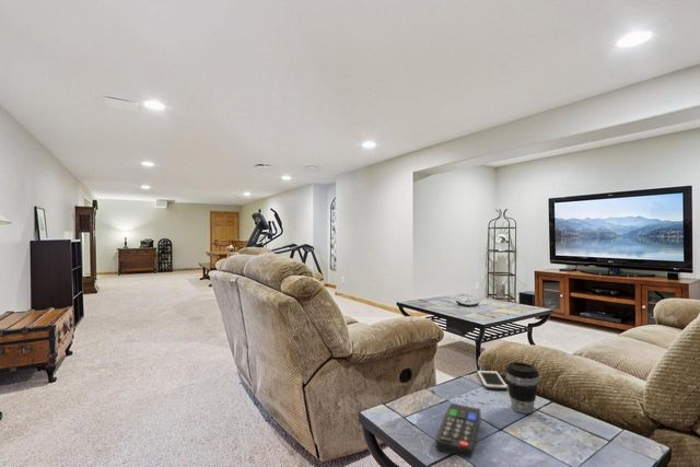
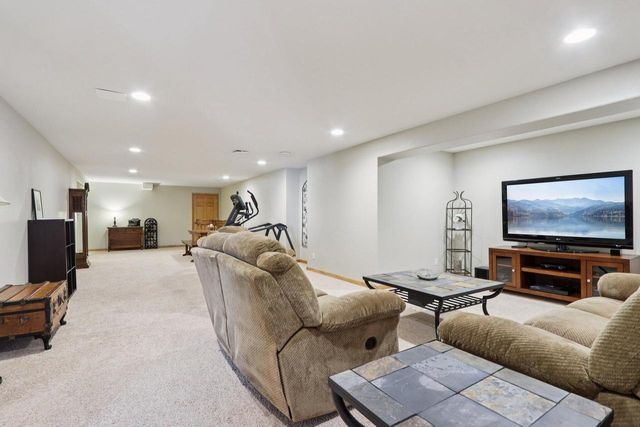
- coffee cup (522, 387)
- remote control (459, 427)
- cell phone (491, 378)
